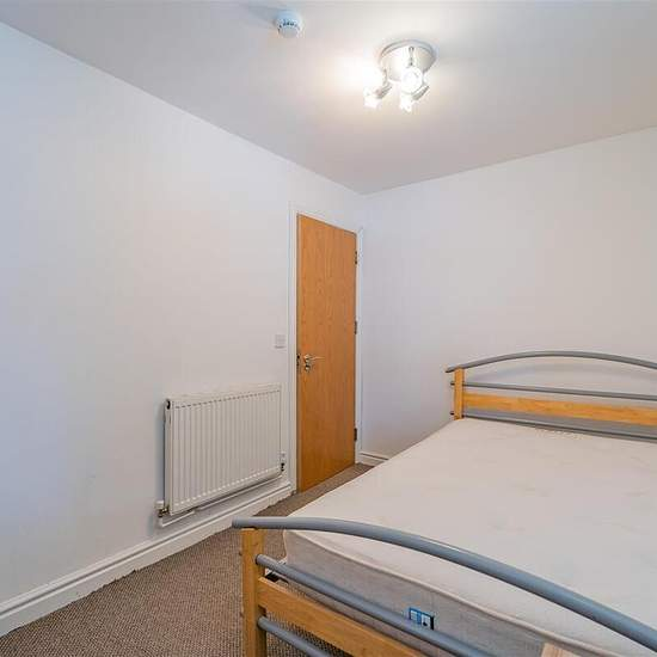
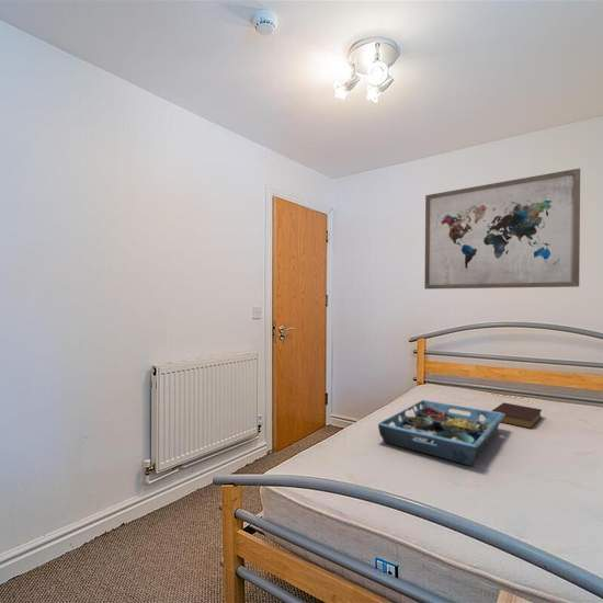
+ serving tray (444, 425)
+ wall art (493, 236)
+ book (515, 414)
